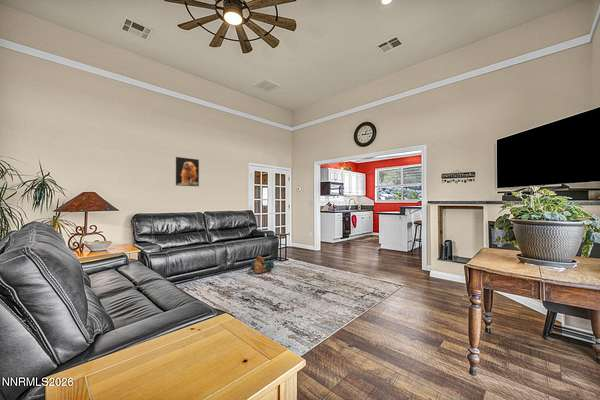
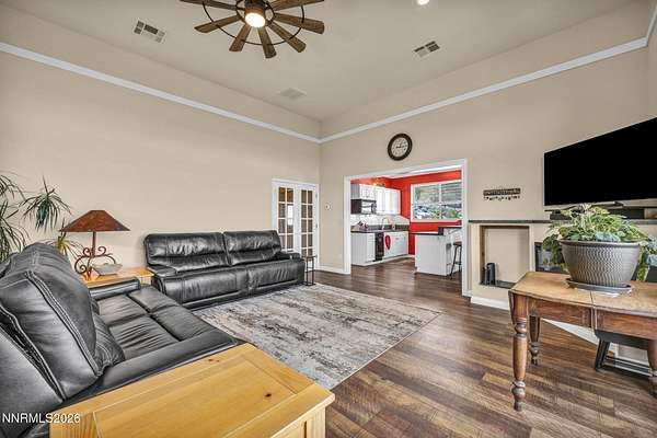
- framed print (187, 172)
- backpack (260, 260)
